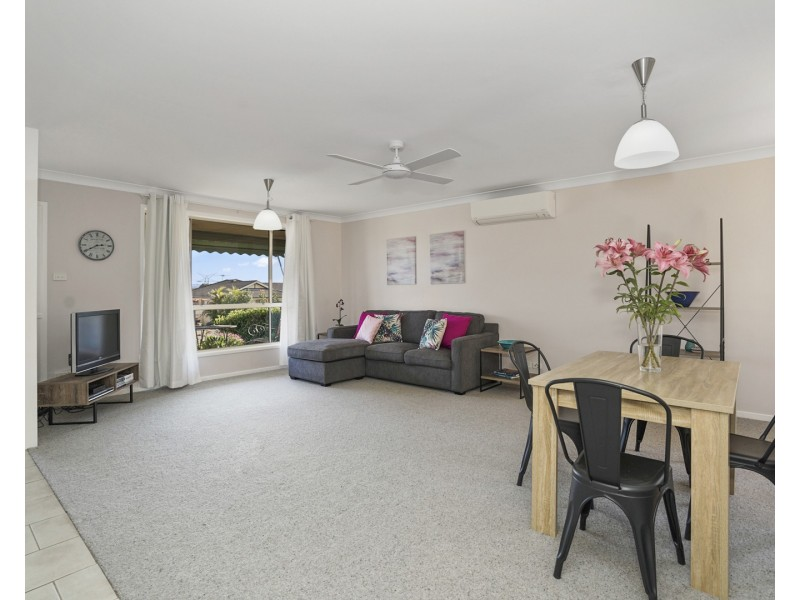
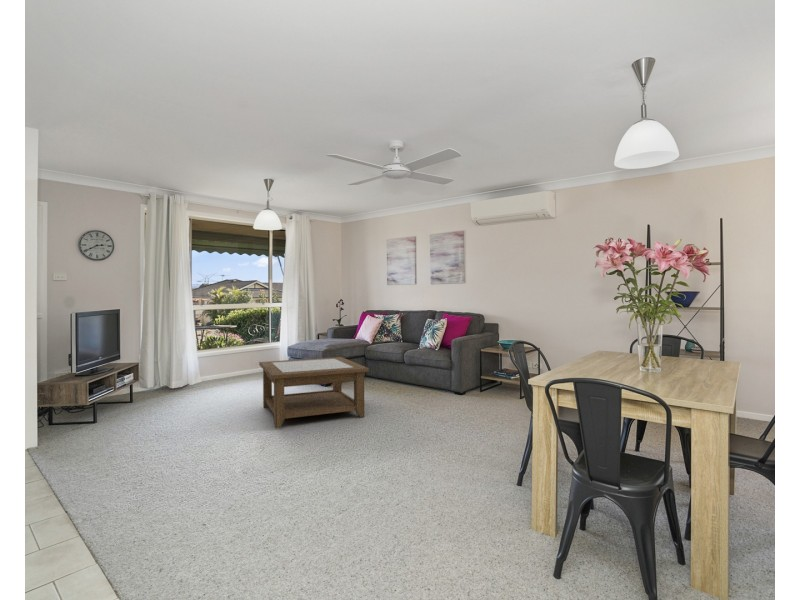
+ coffee table (311, 384)
